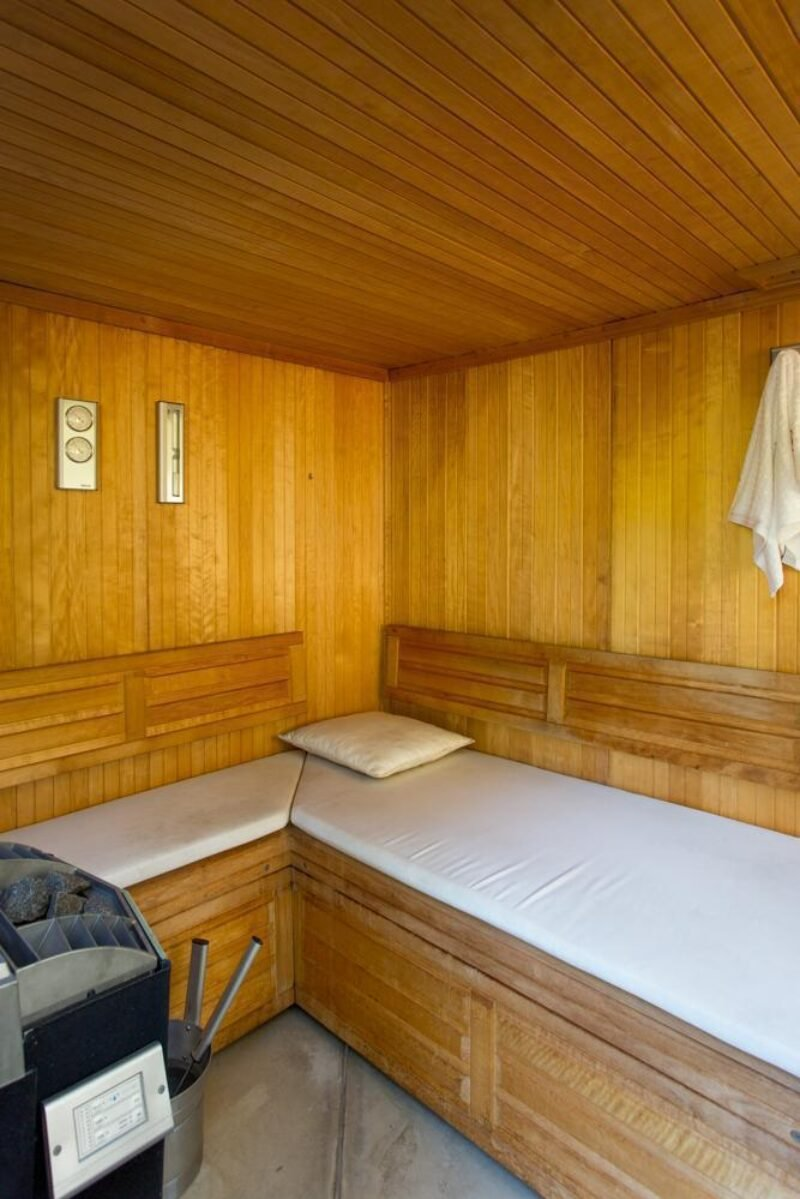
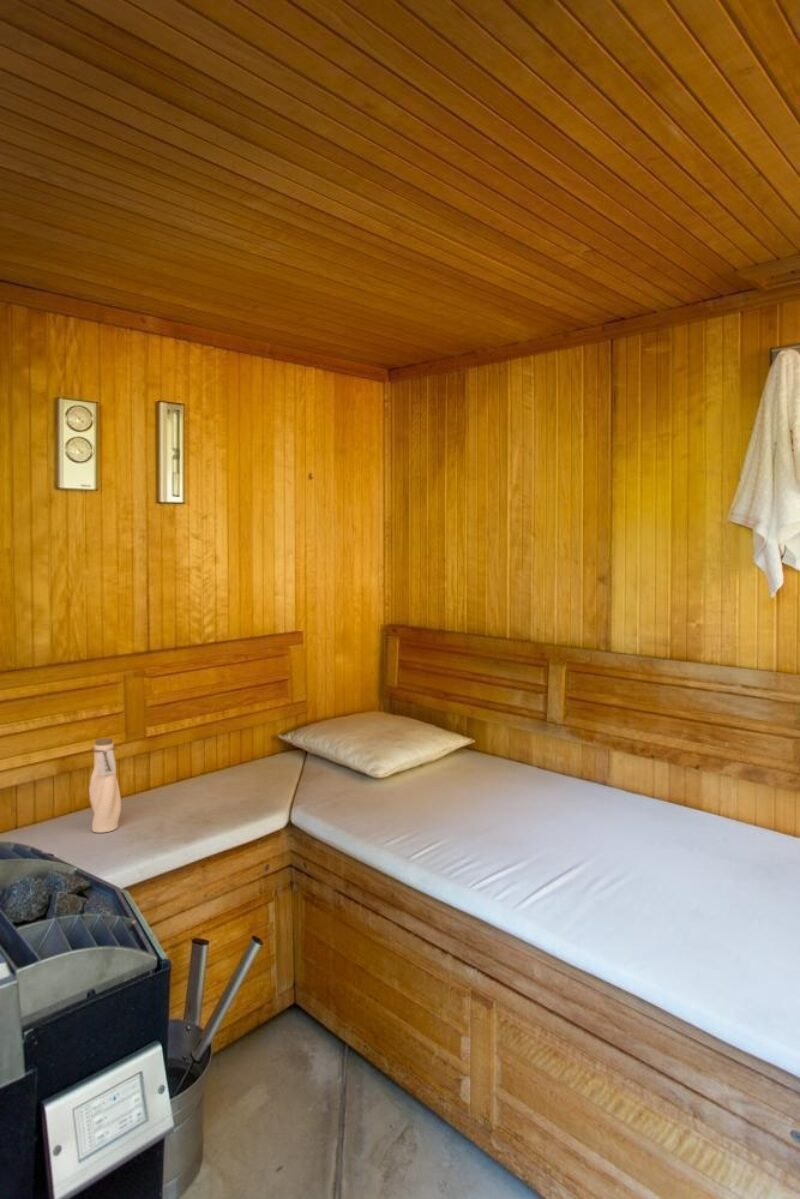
+ water bottle (105, 784)
